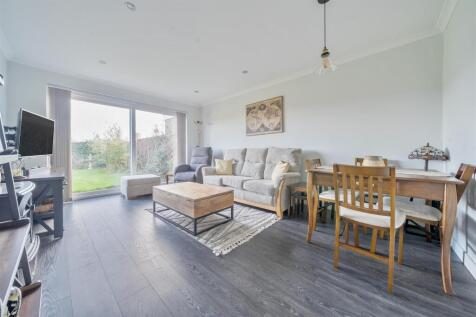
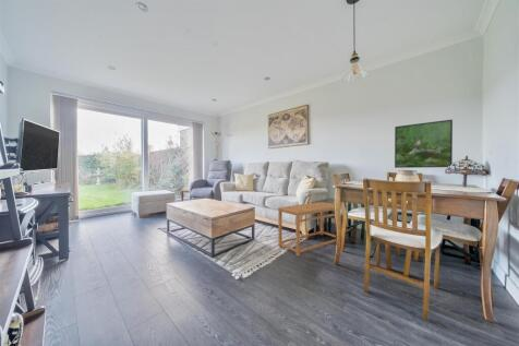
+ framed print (421, 145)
+ side table (311, 219)
